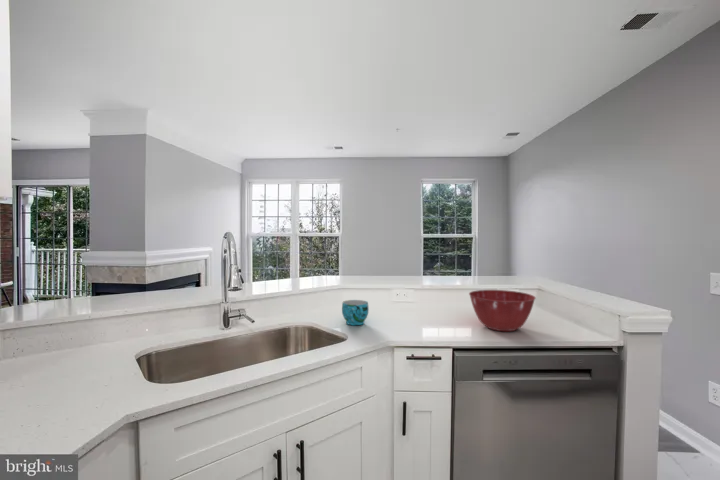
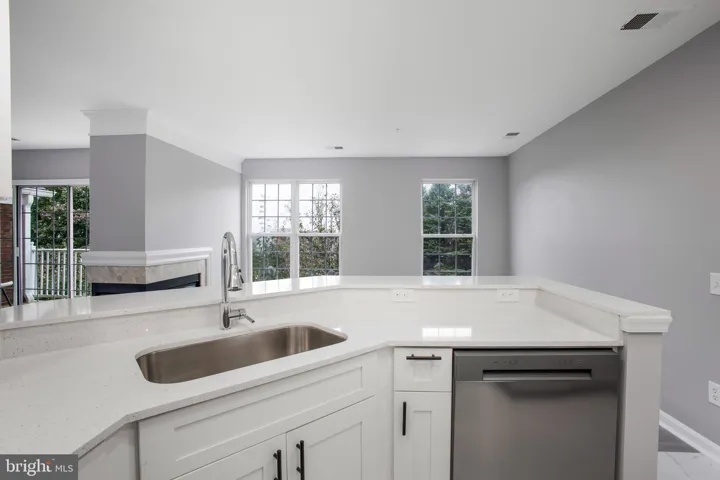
- cup (356, 313)
- mixing bowl (500, 310)
